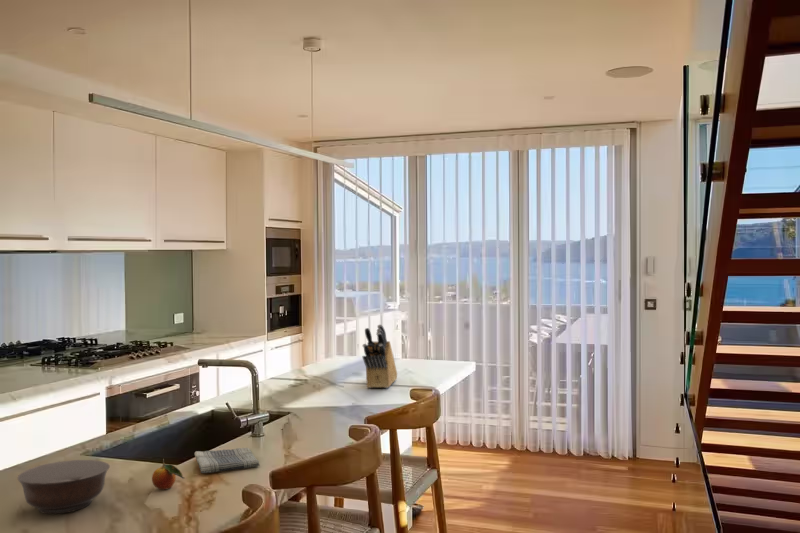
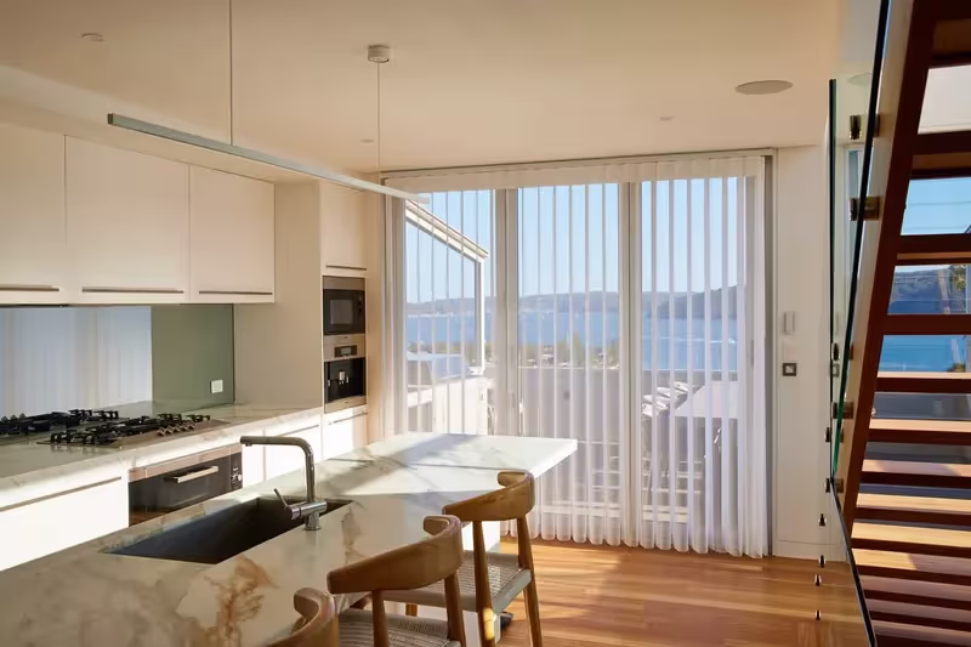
- knife block (379, 354)
- fruit (169, 474)
- dish towel (226, 457)
- bowl (65, 487)
